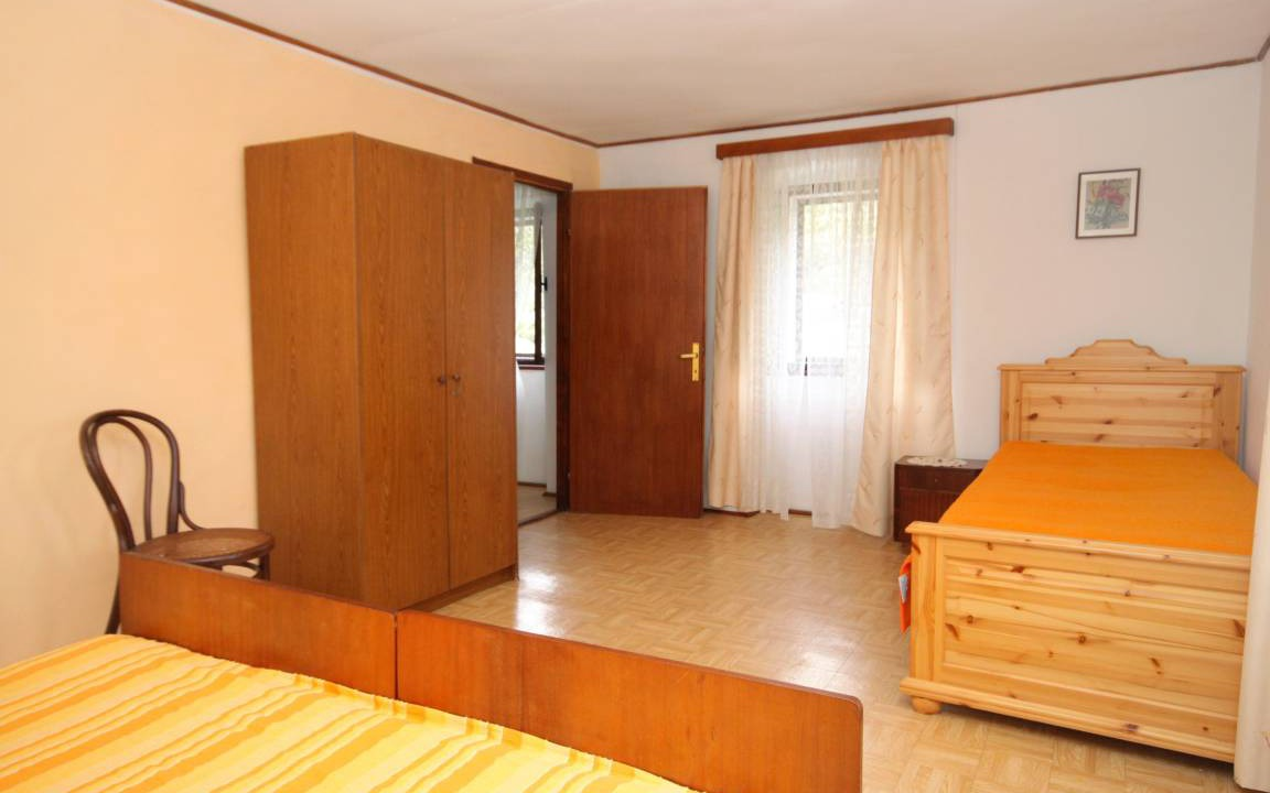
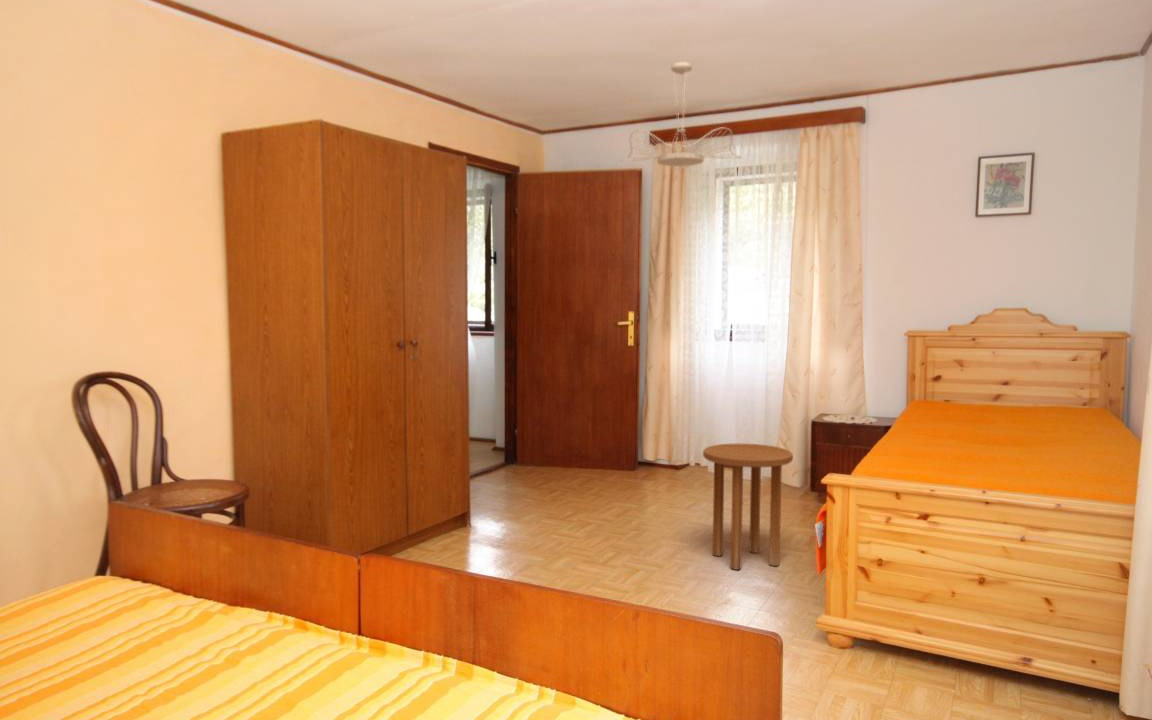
+ side table (742, 505)
+ ceiling light fixture (684, 114)
